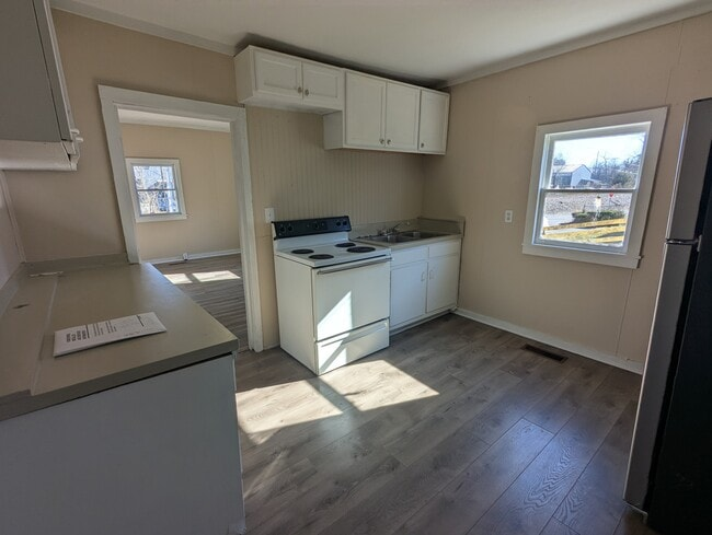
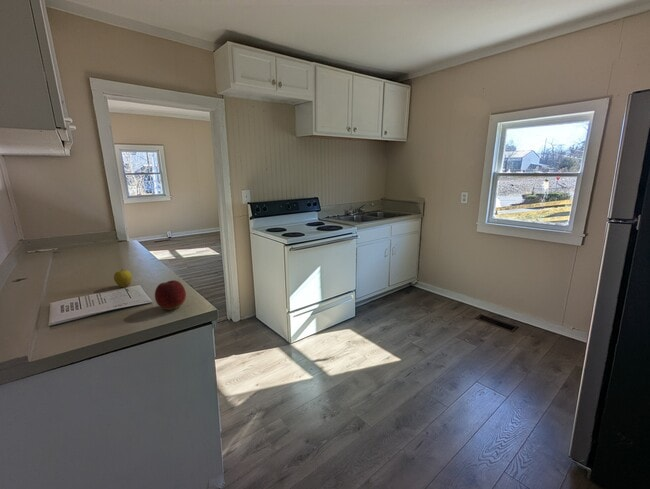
+ apple (170, 294)
+ apple (122, 277)
